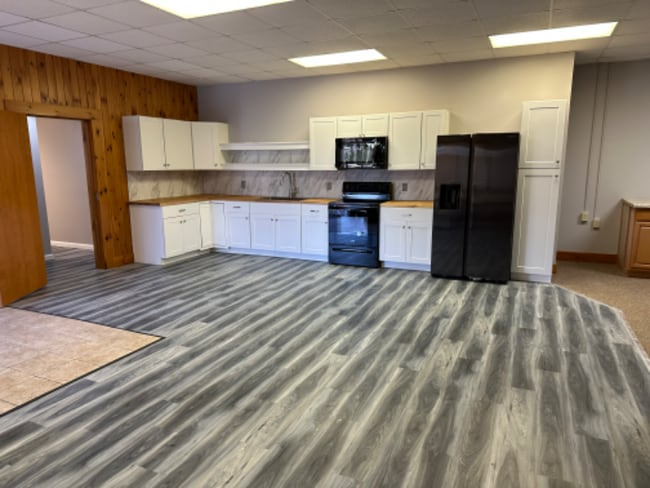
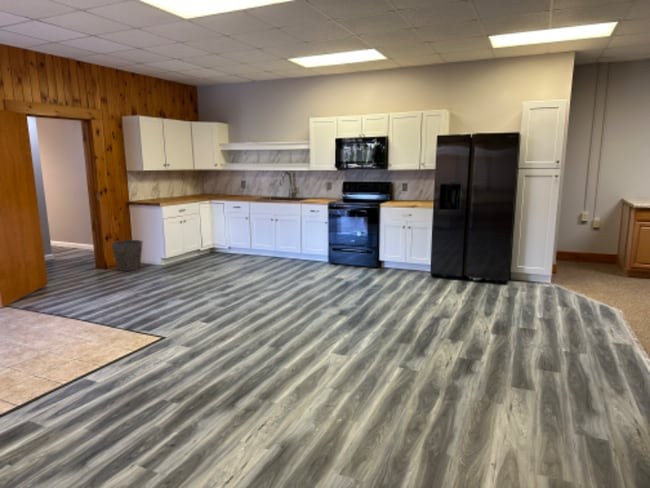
+ waste bin (128, 255)
